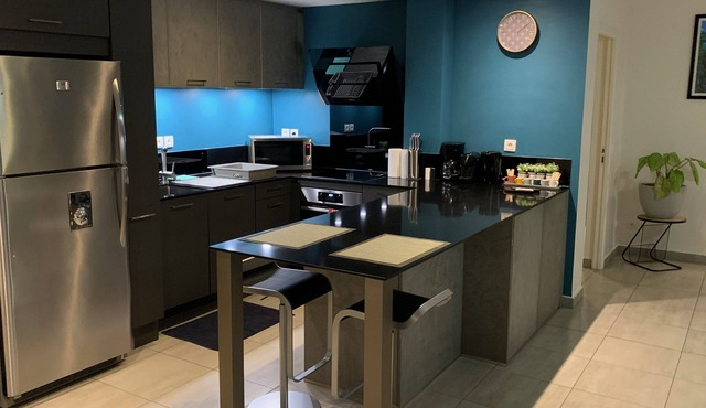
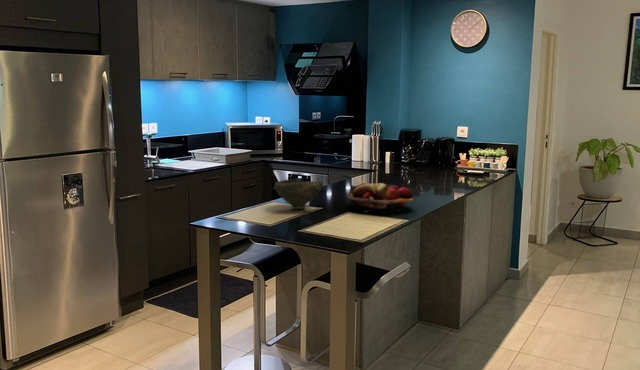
+ fruit basket (380, 195)
+ bowl (298, 193)
